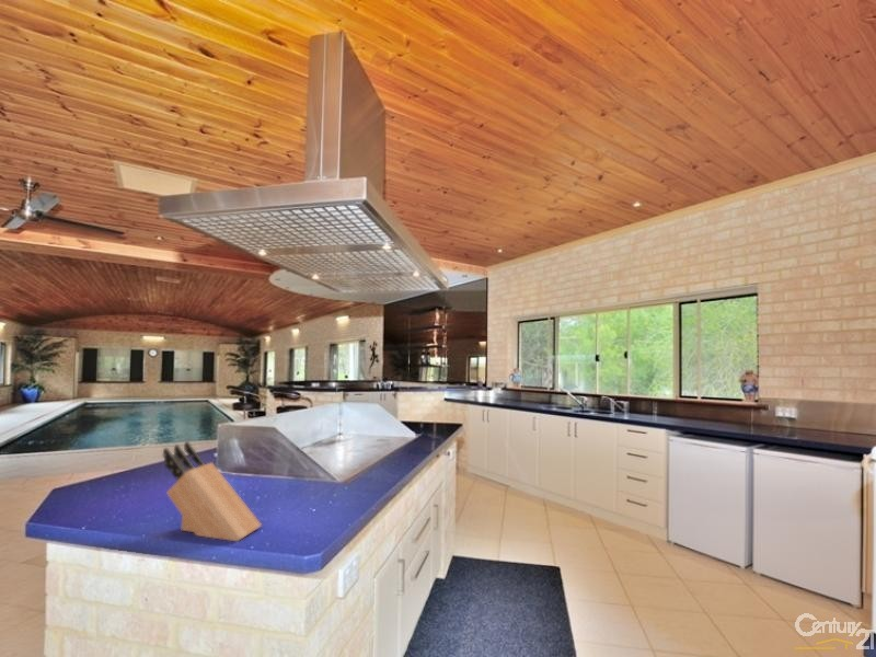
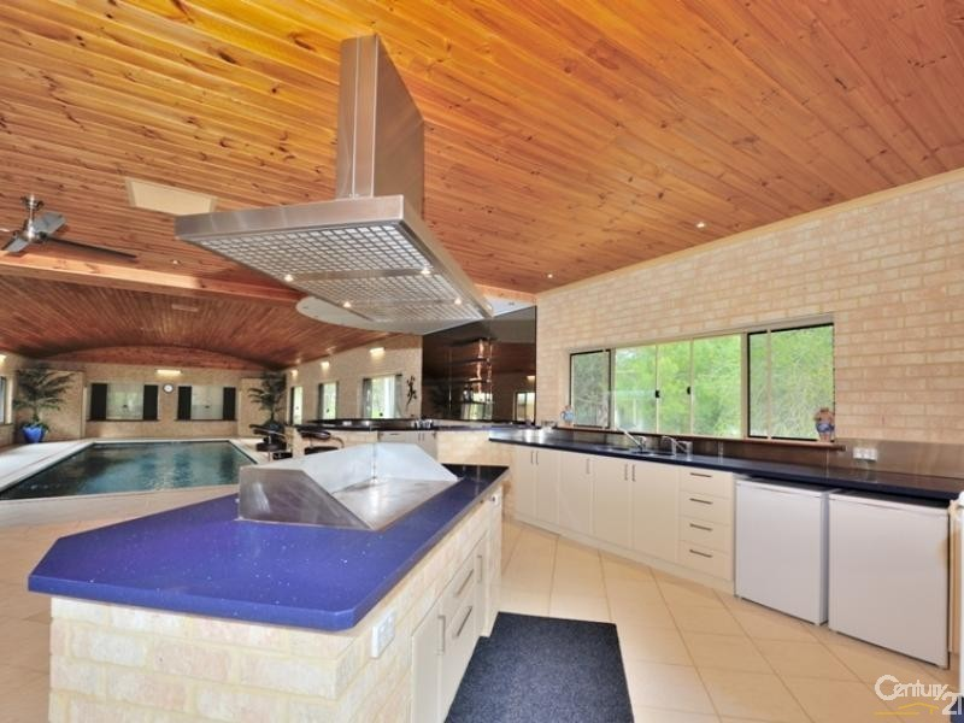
- knife block (208, 487)
